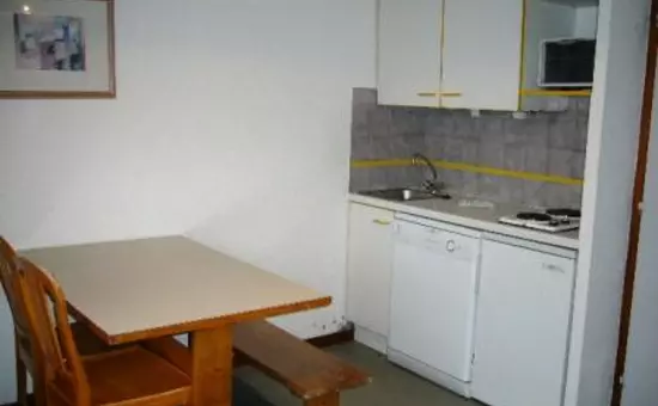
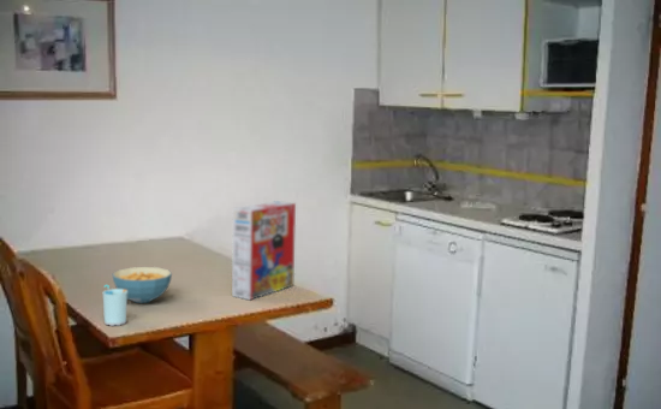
+ cereal bowl (142, 286)
+ cereal box (264, 248)
+ cup (115, 303)
